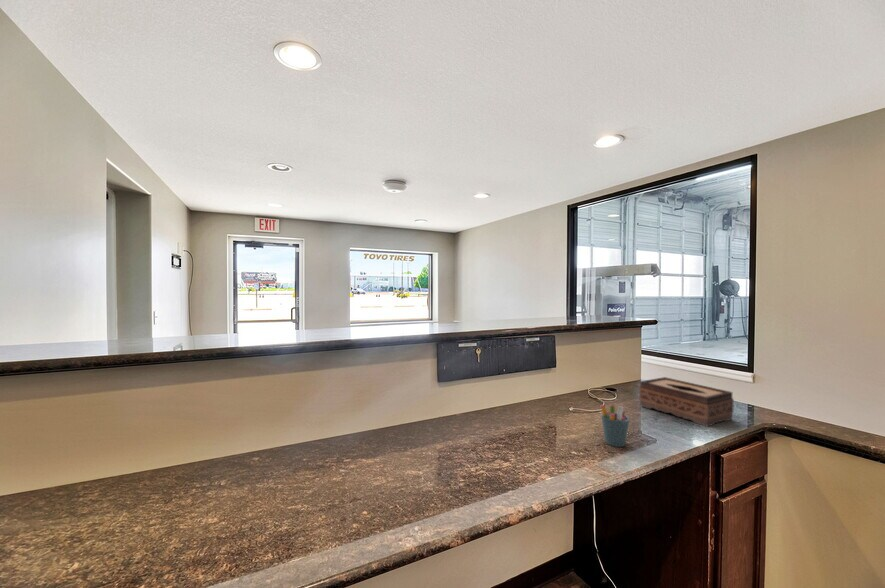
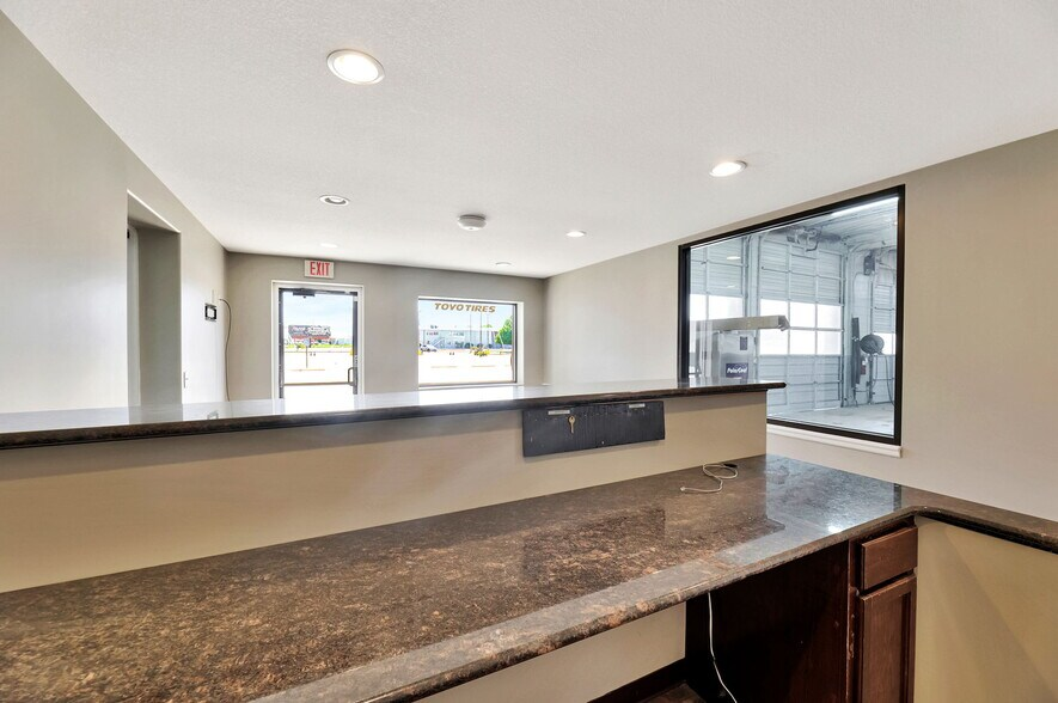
- pen holder (614, 422)
- tissue box (683, 399)
